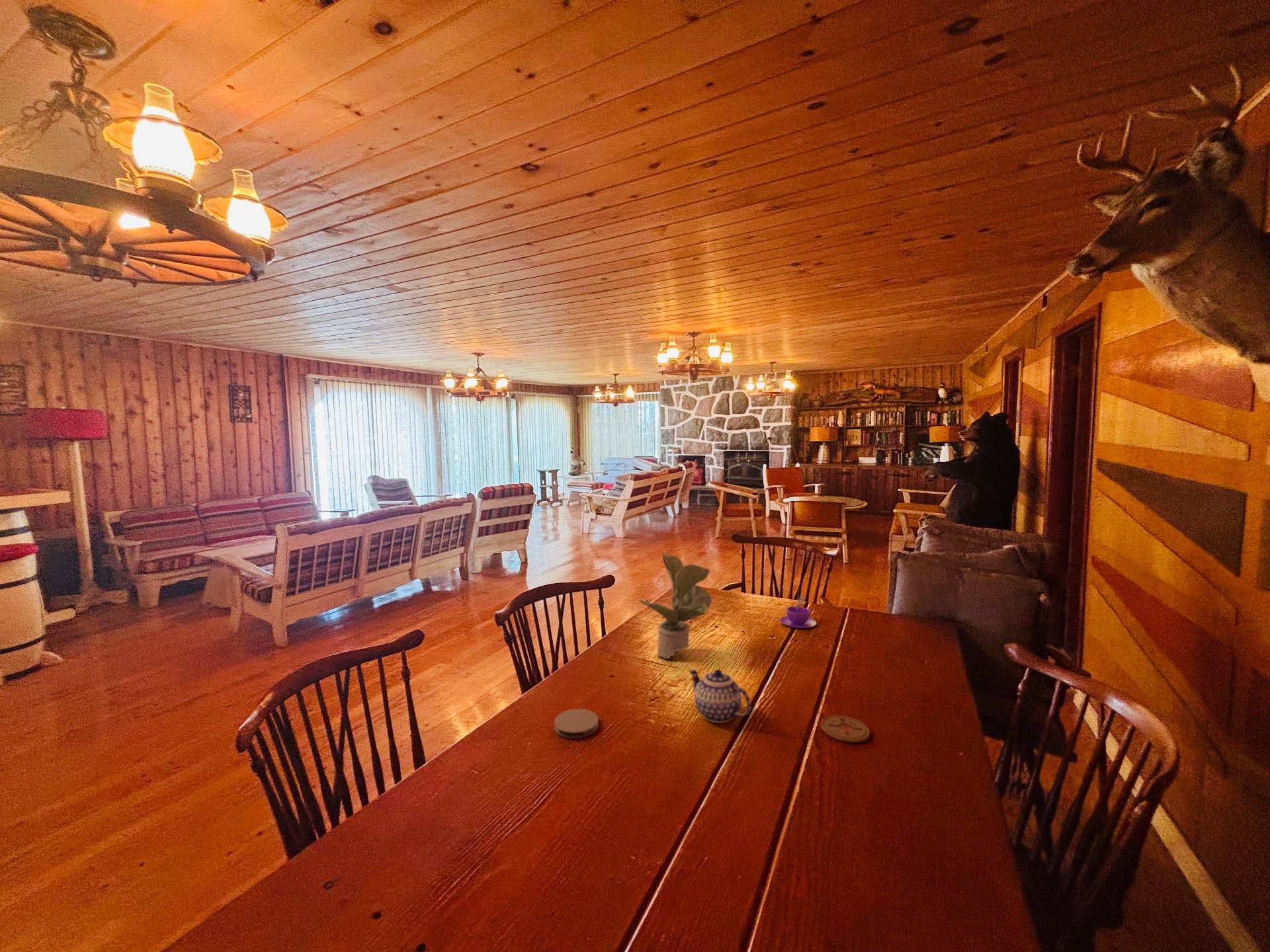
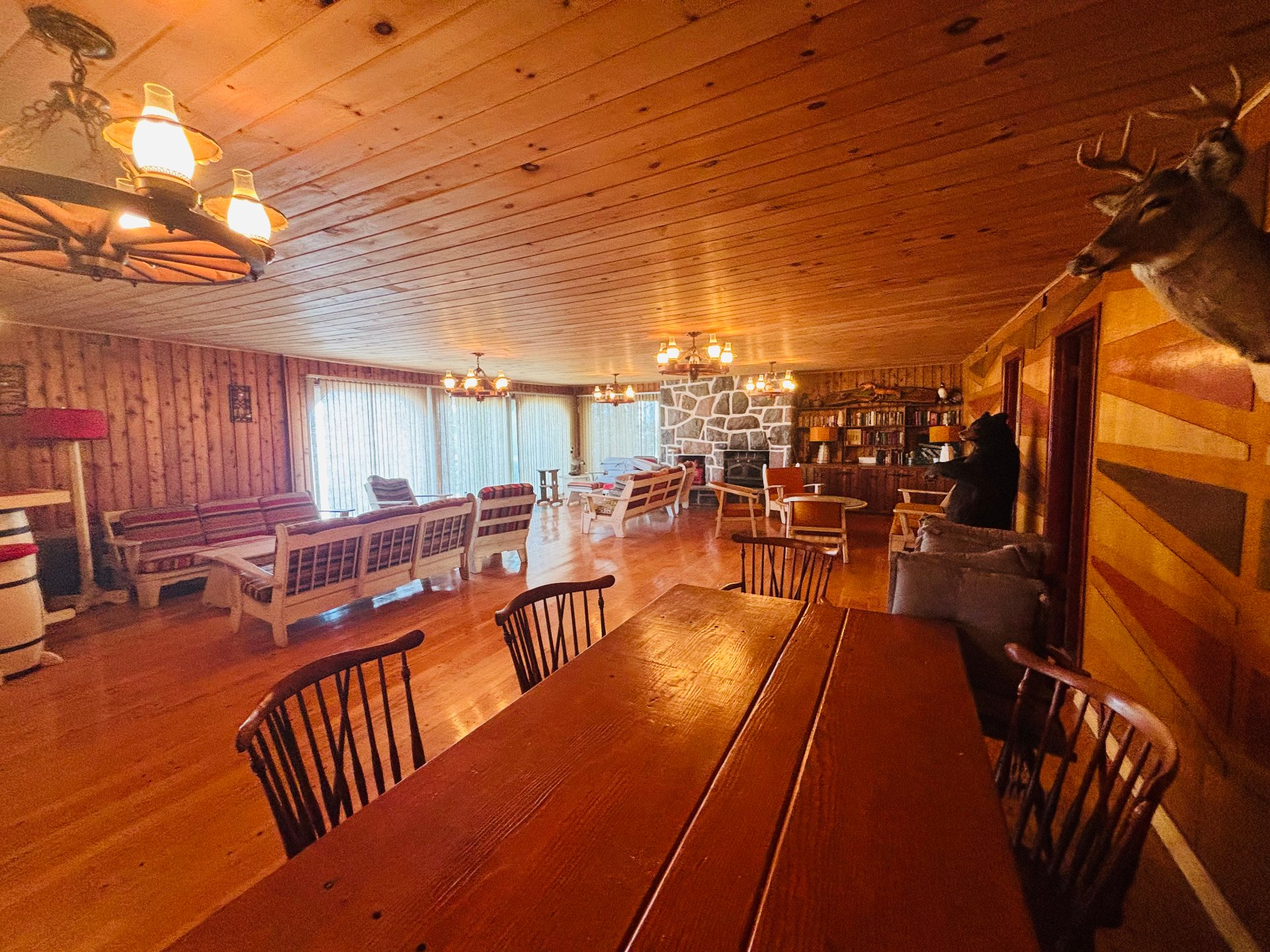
- coaster (576, 723)
- coaster (845, 728)
- teapot (718, 692)
- coffee cup (798, 608)
- potted plant (681, 608)
